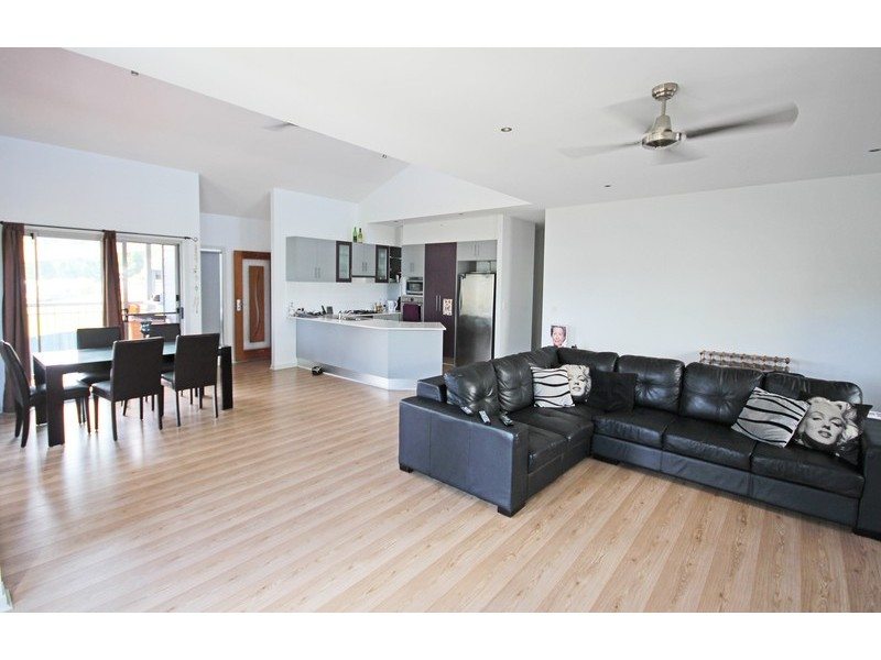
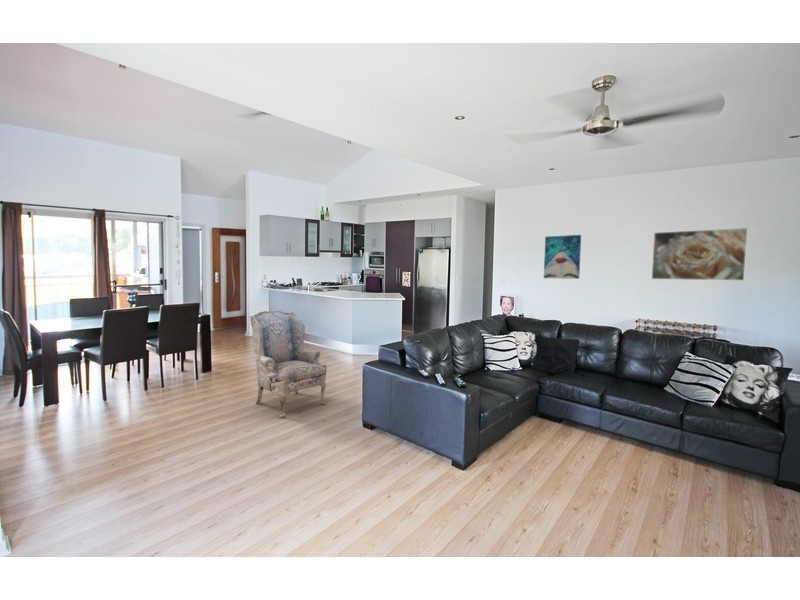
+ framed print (696, 255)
+ wall art (561, 257)
+ armchair (287, 358)
